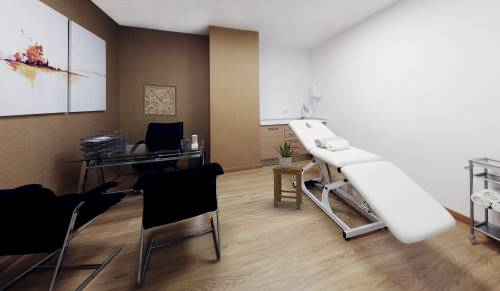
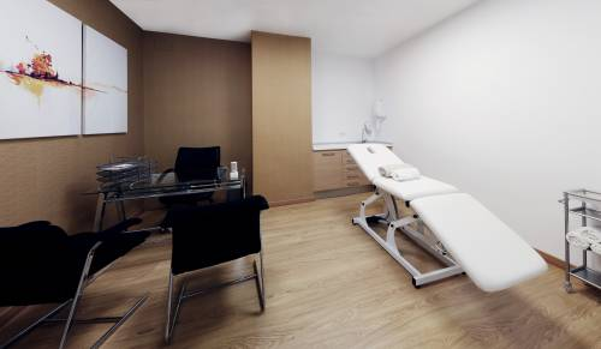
- stool (286, 190)
- wall art (160, 101)
- potted plant (284, 153)
